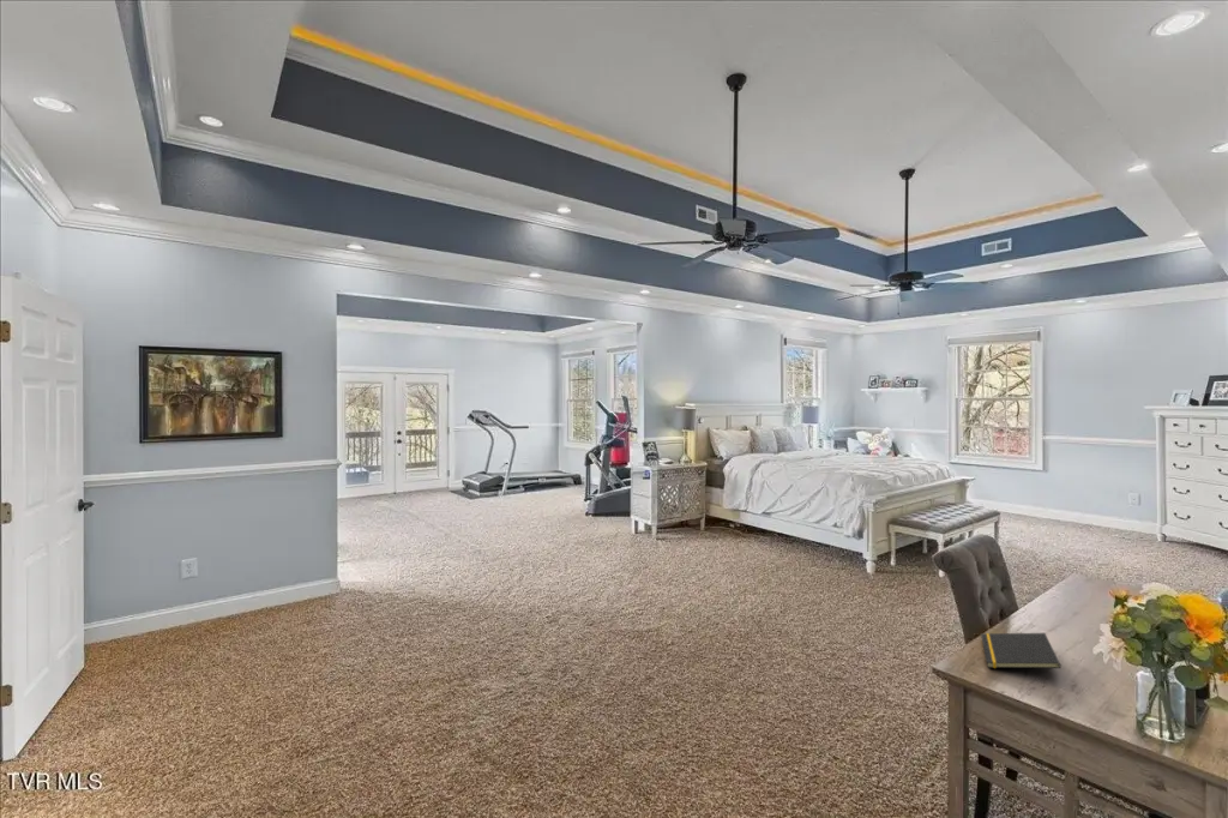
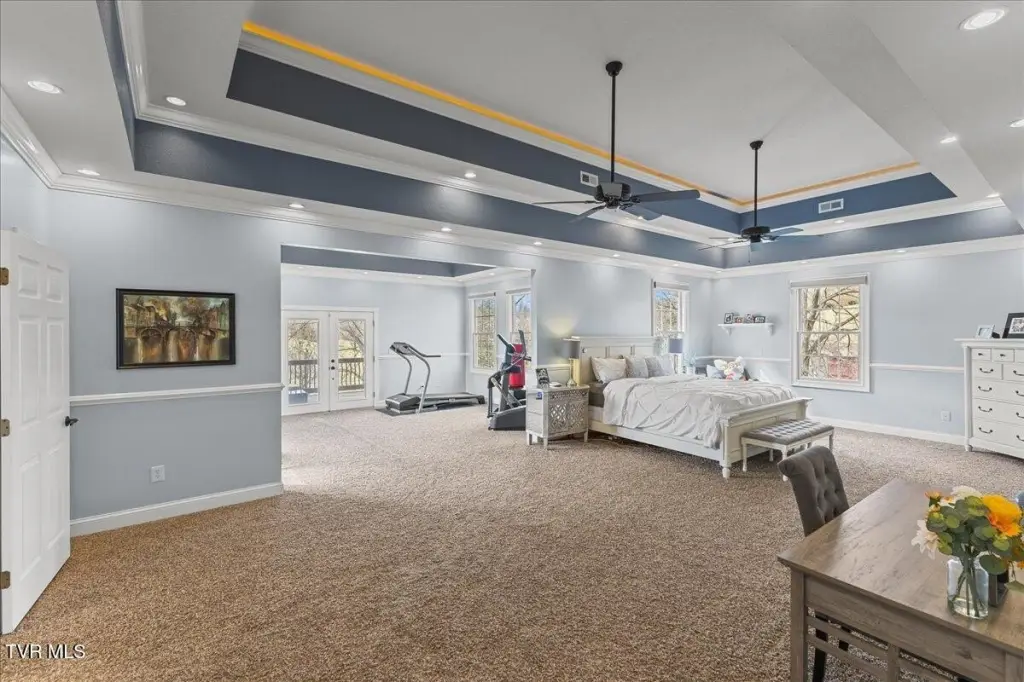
- notepad (1017, 649)
